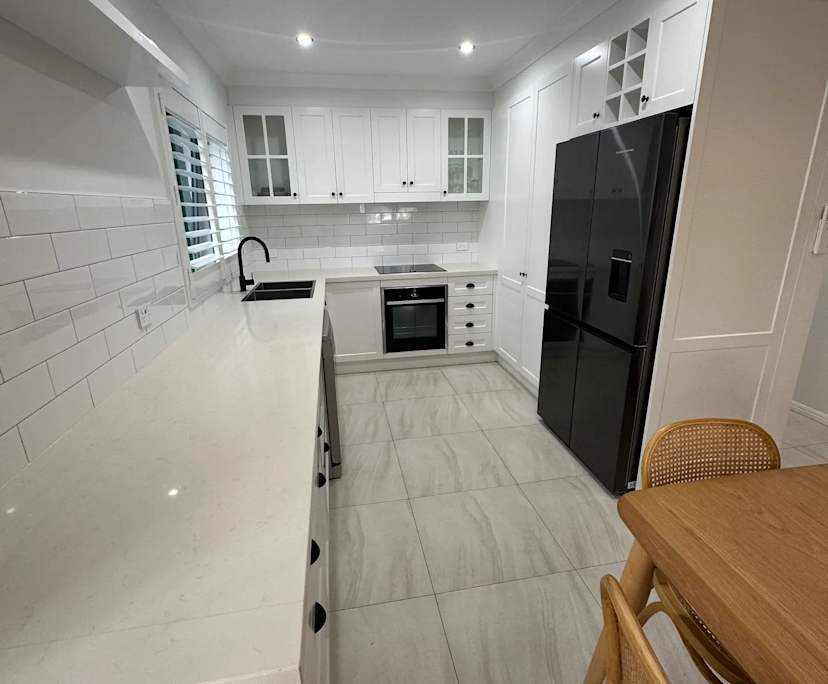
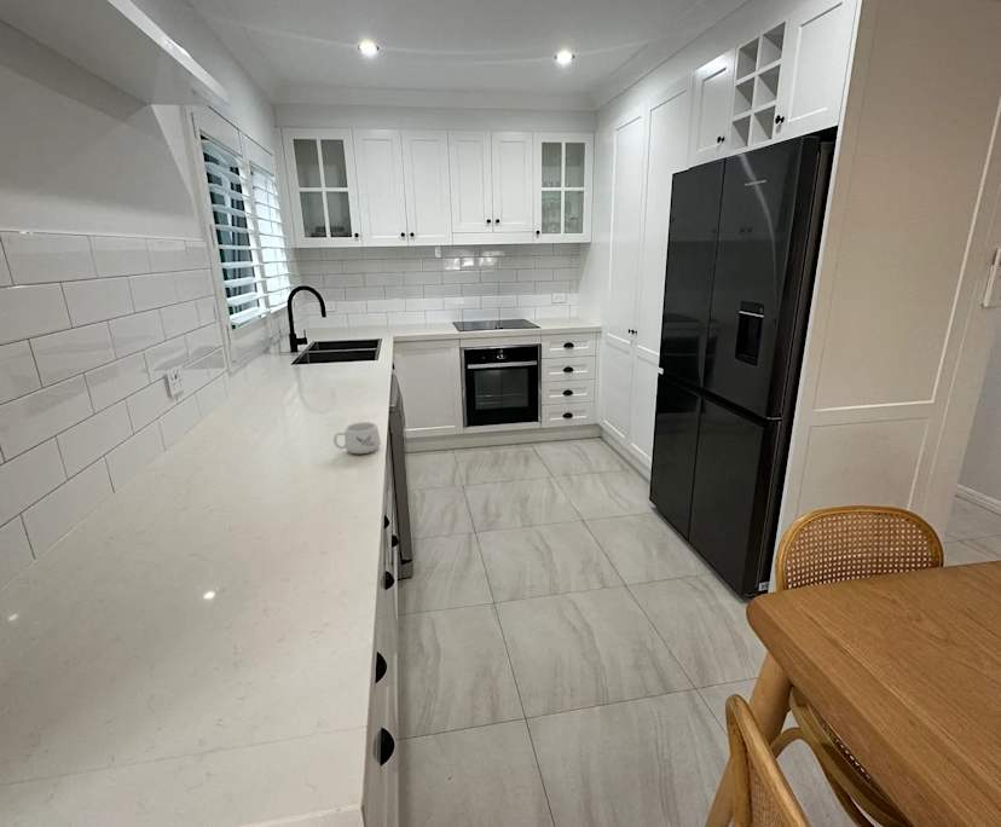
+ mug (357, 439)
